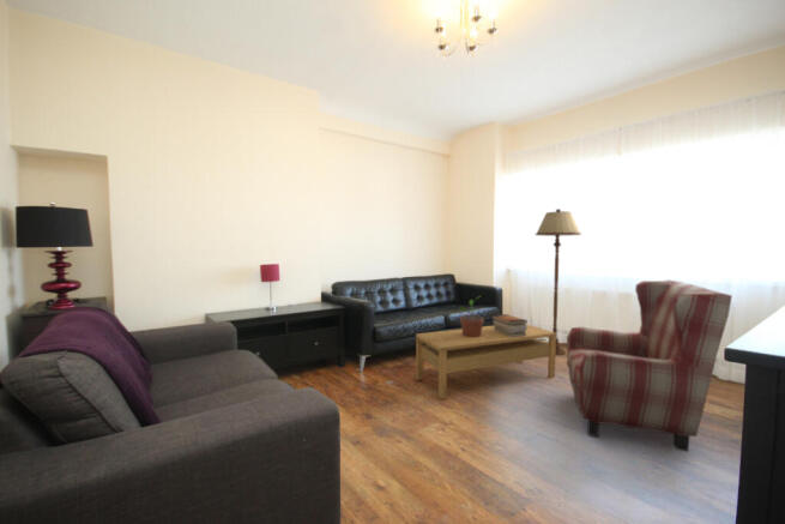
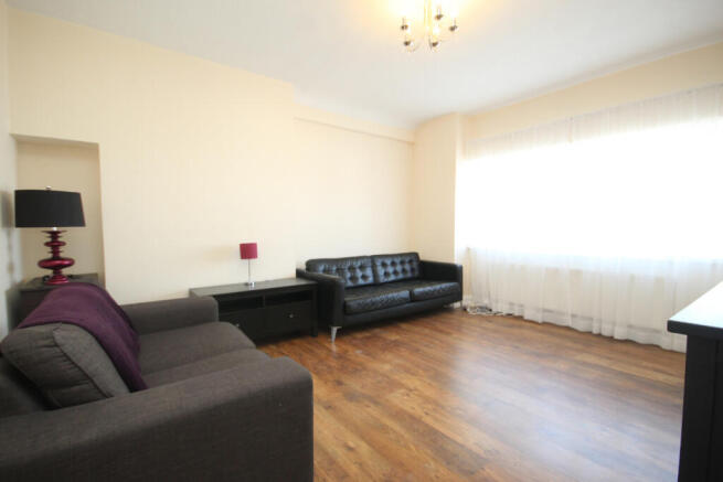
- armchair (632, 353)
- coffee table (485, 355)
- potted plant (471, 315)
- book stack (508, 325)
- floor lamp (556, 281)
